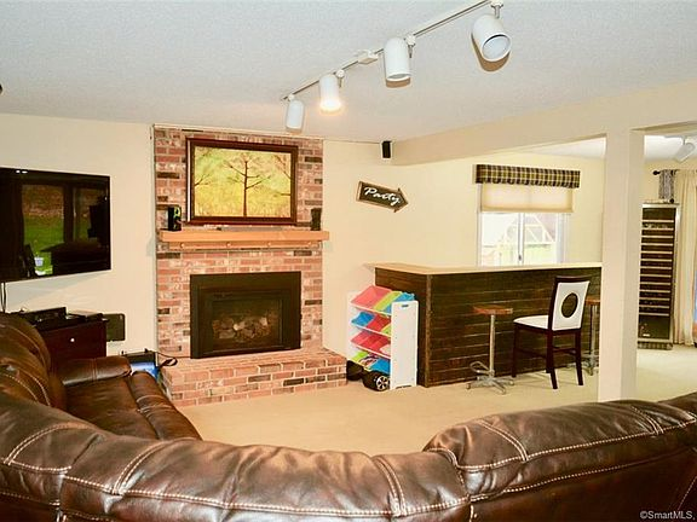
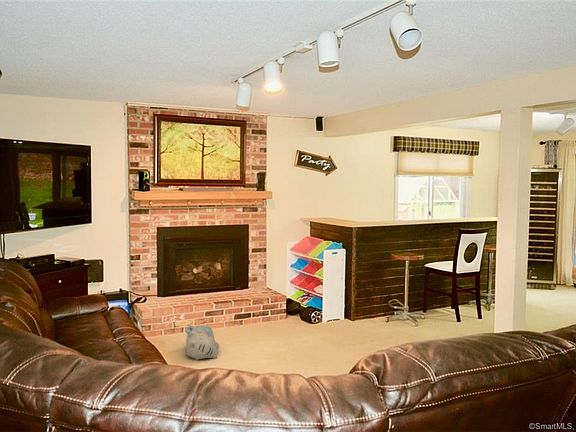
+ plush toy (202, 340)
